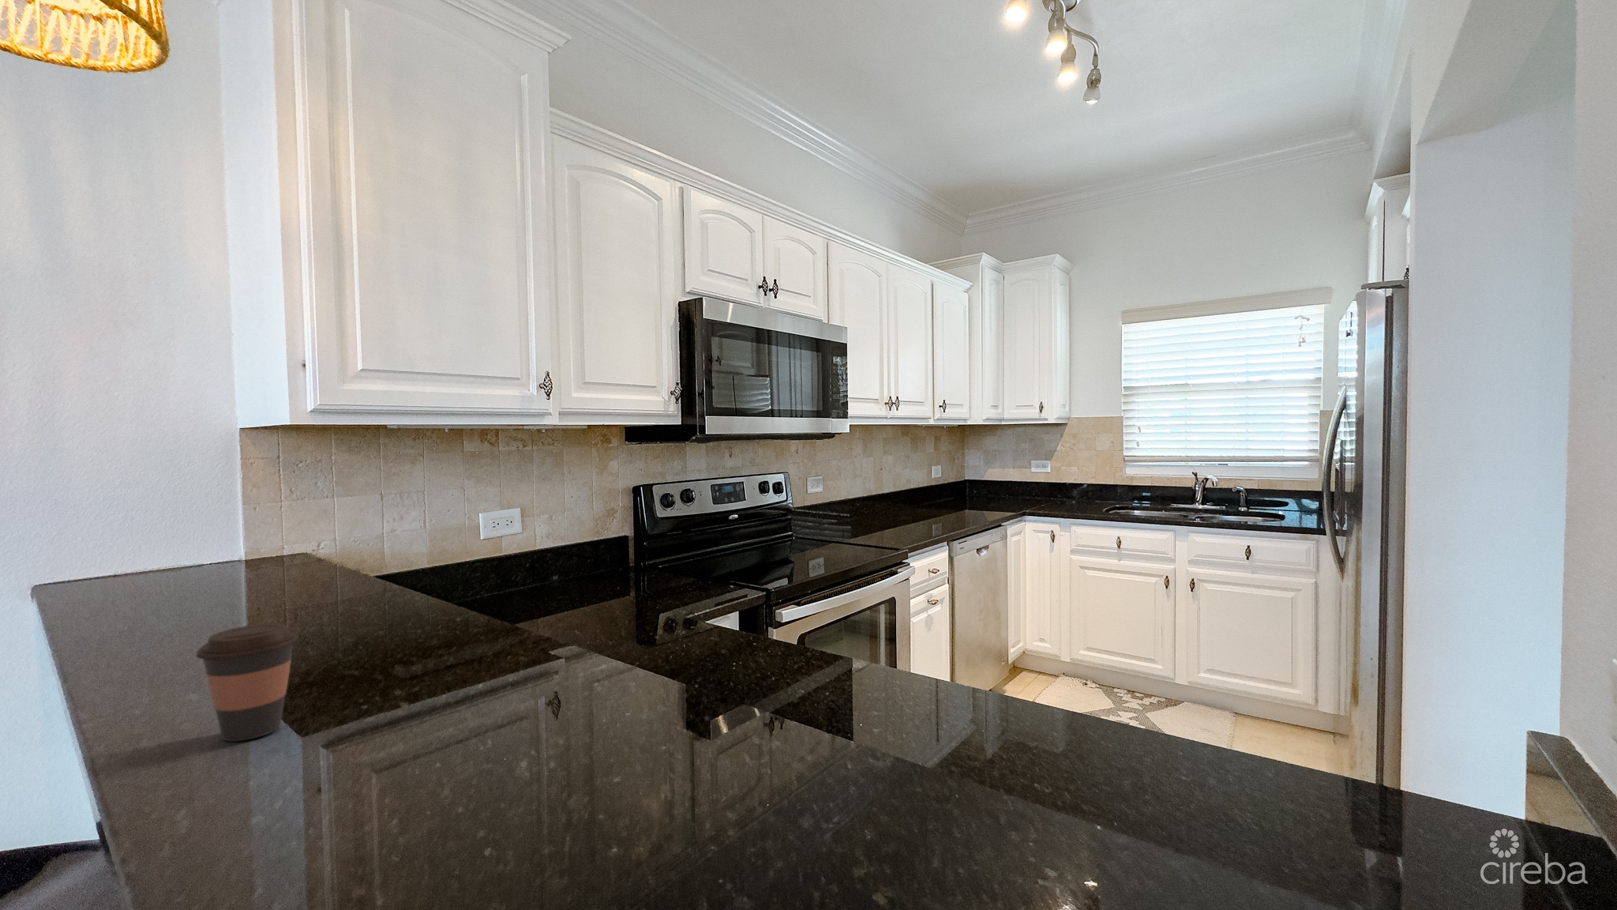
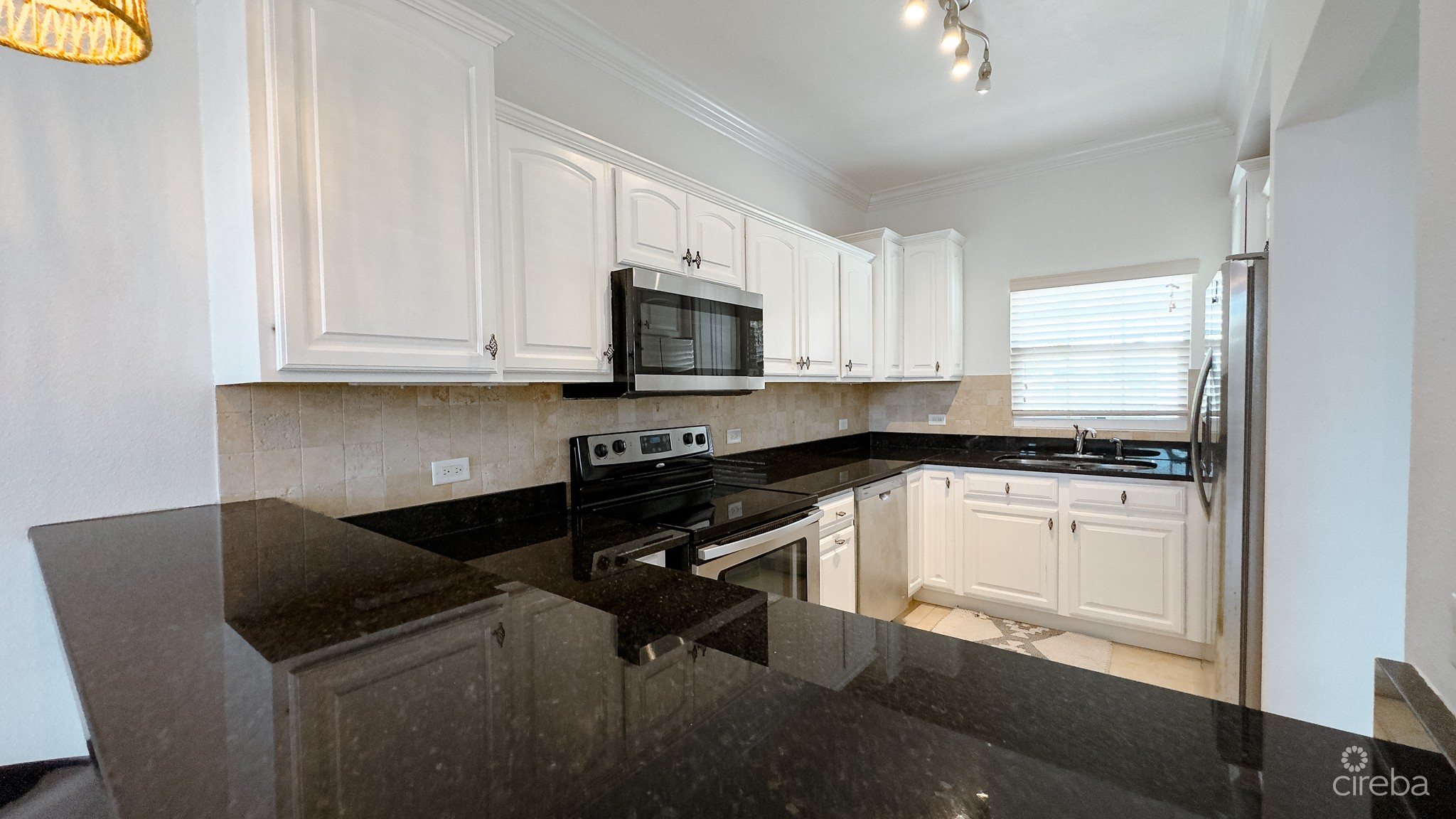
- coffee cup (250, 682)
